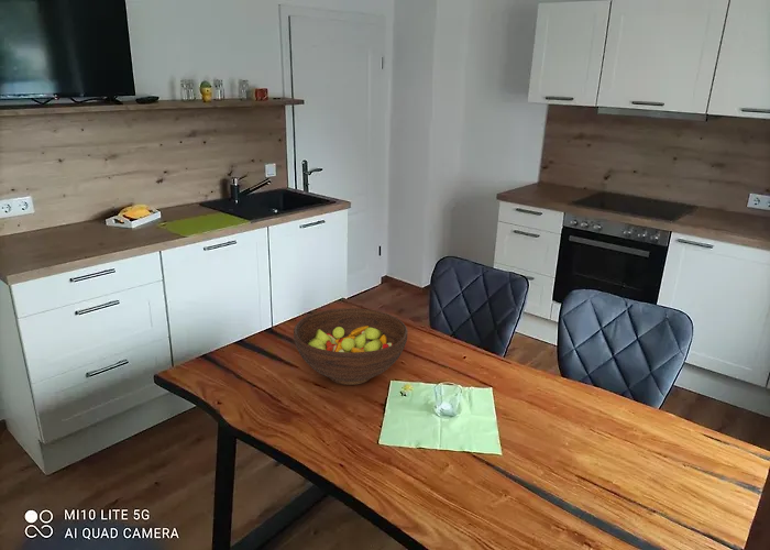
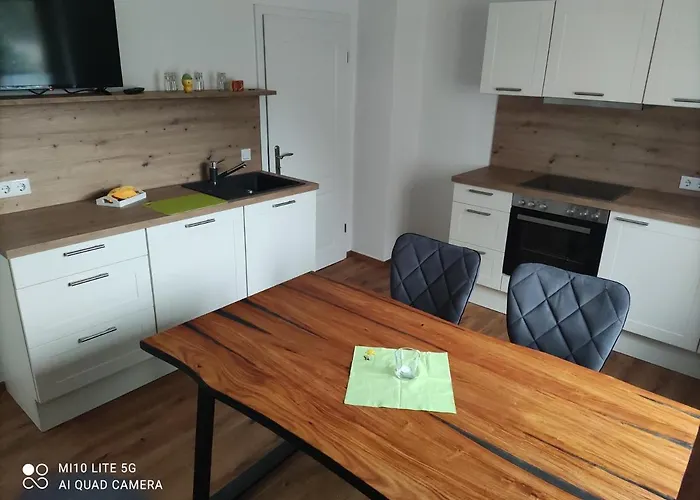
- fruit bowl (350, 352)
